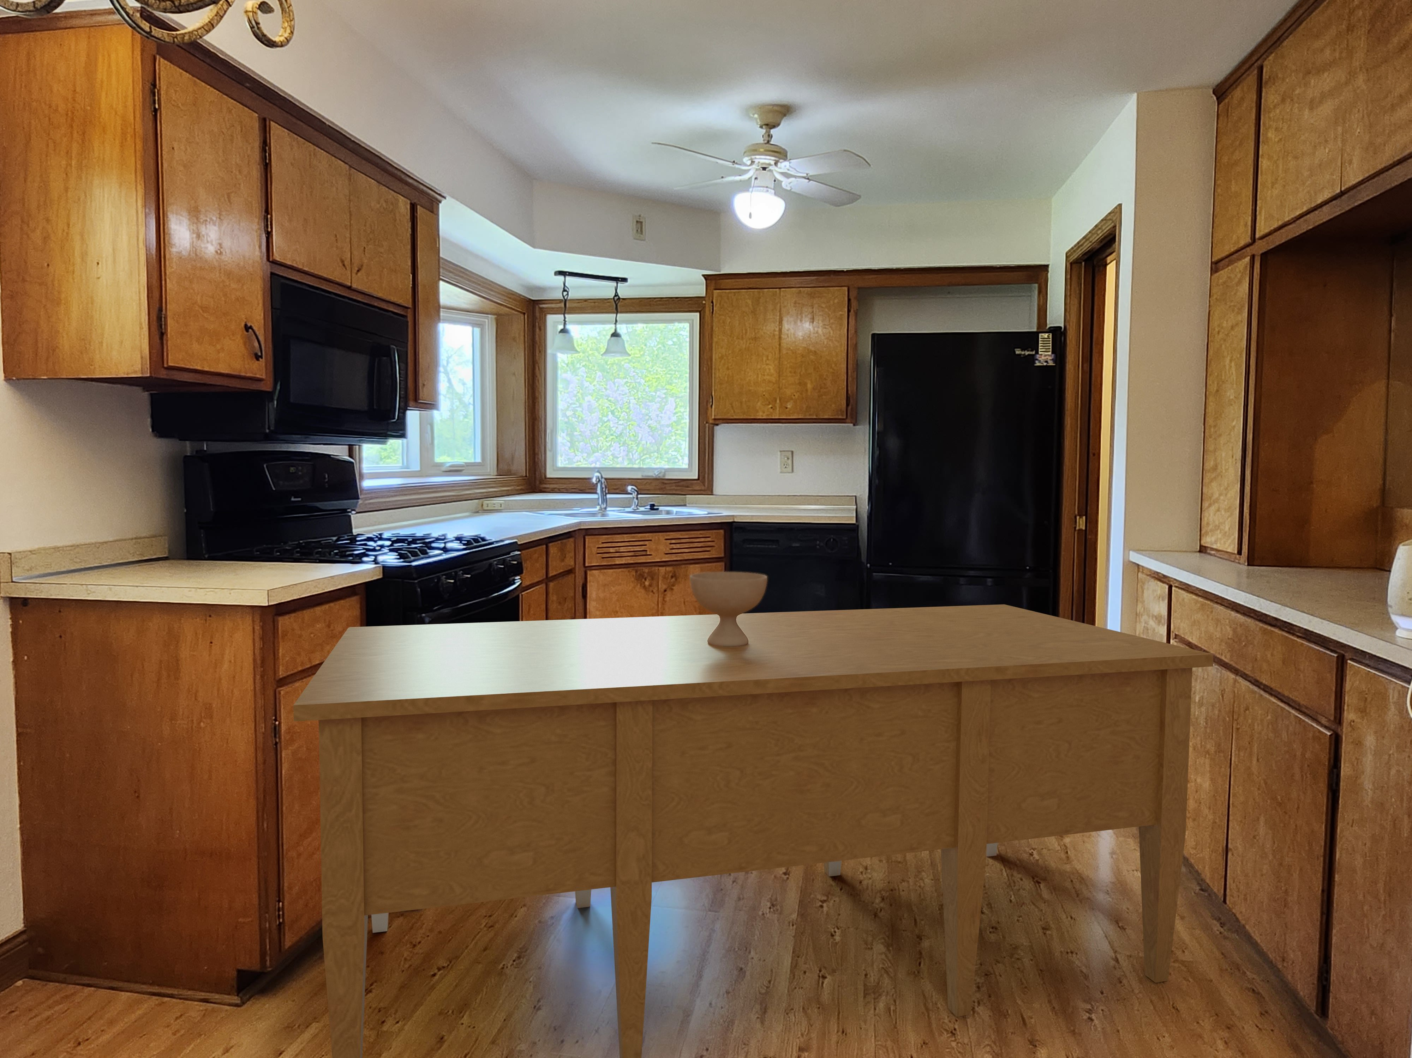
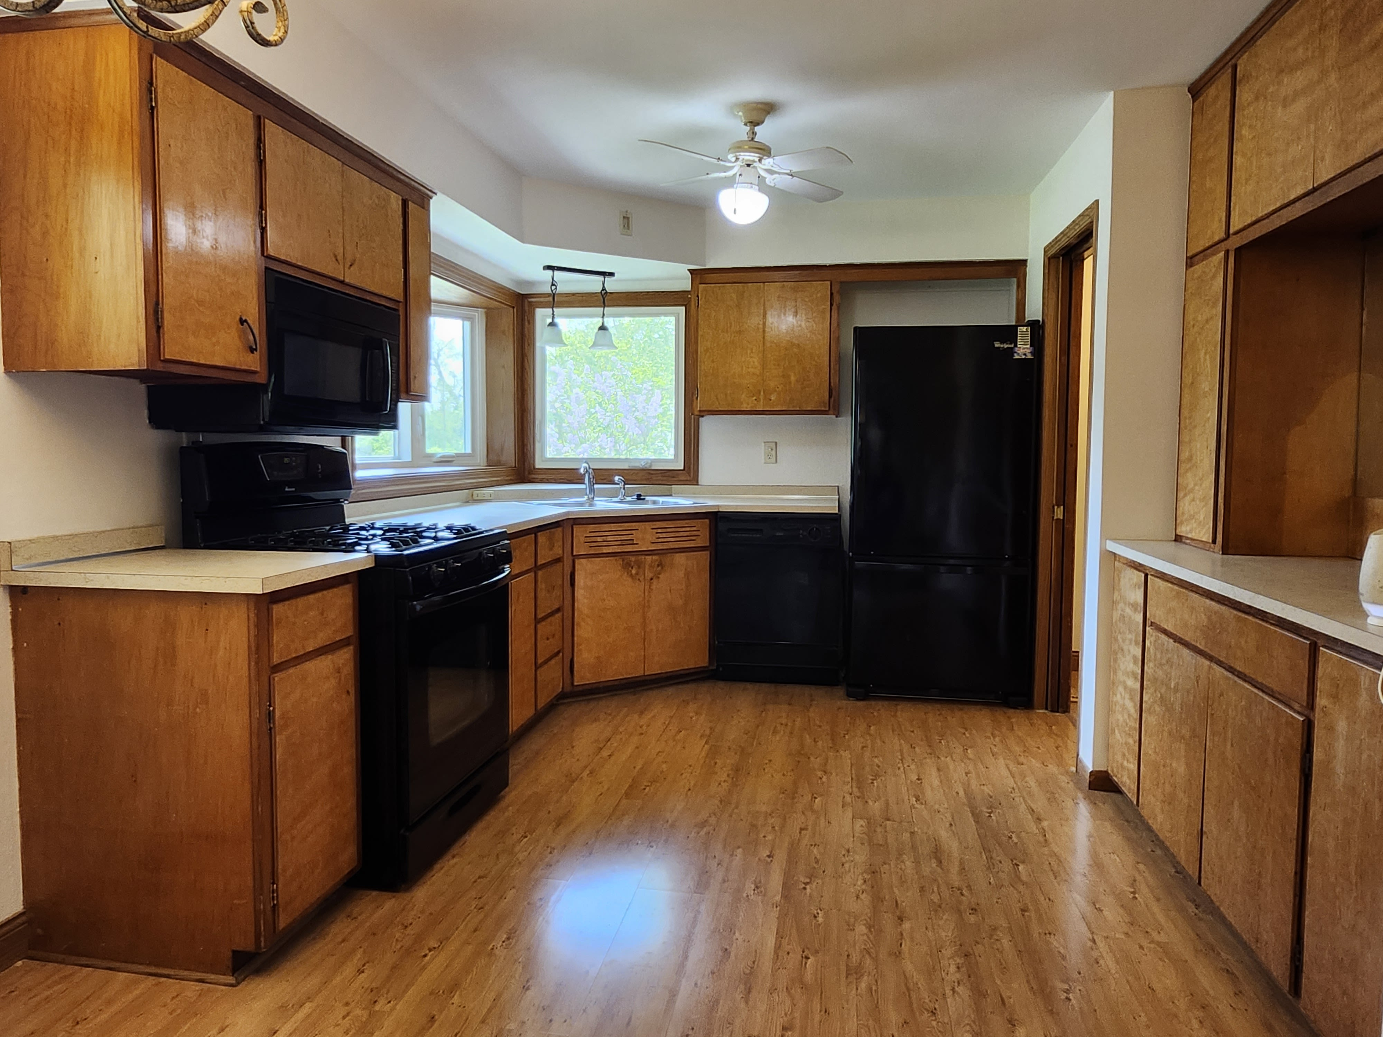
- desk (753, 797)
- bowl (728, 609)
